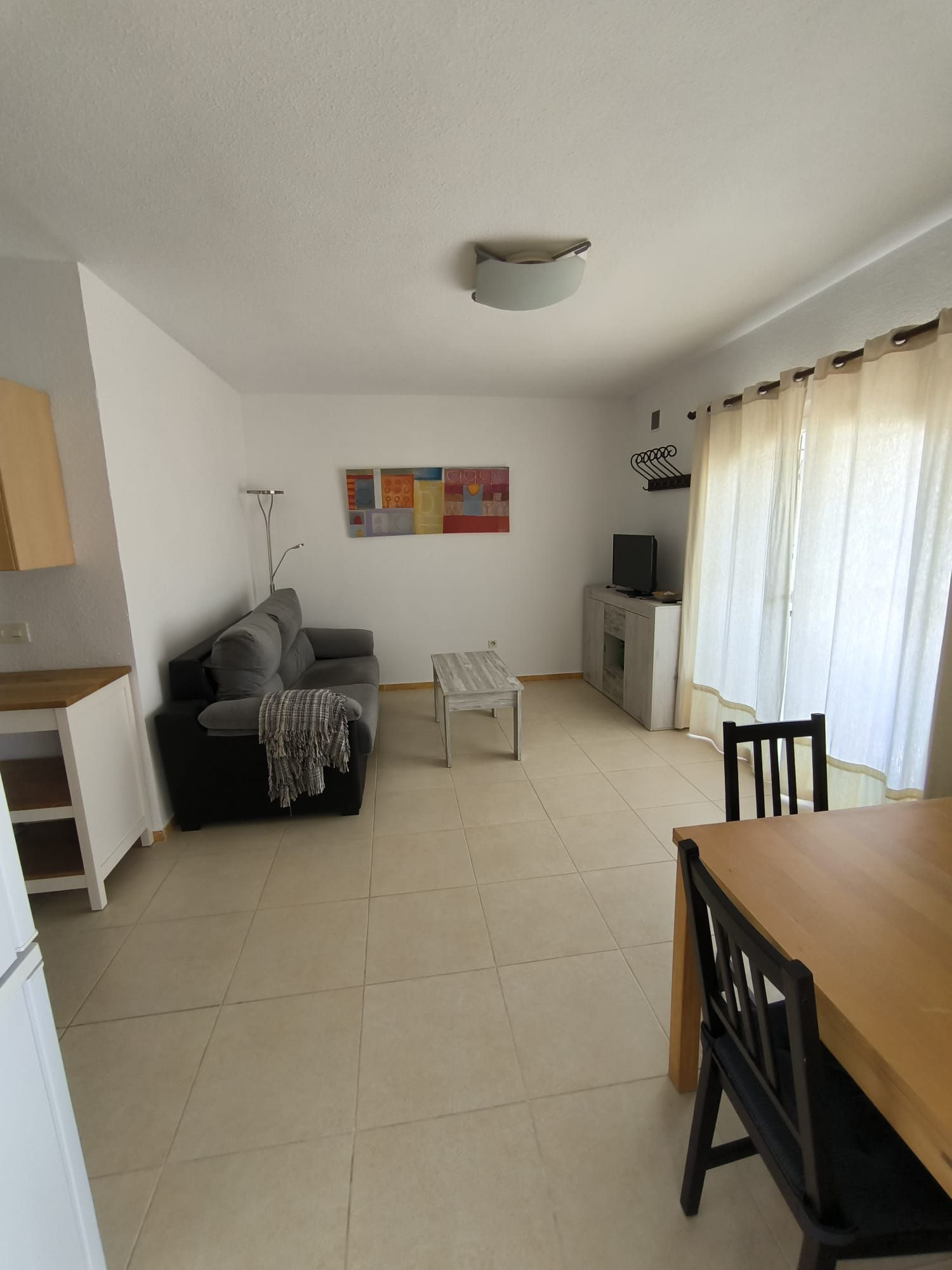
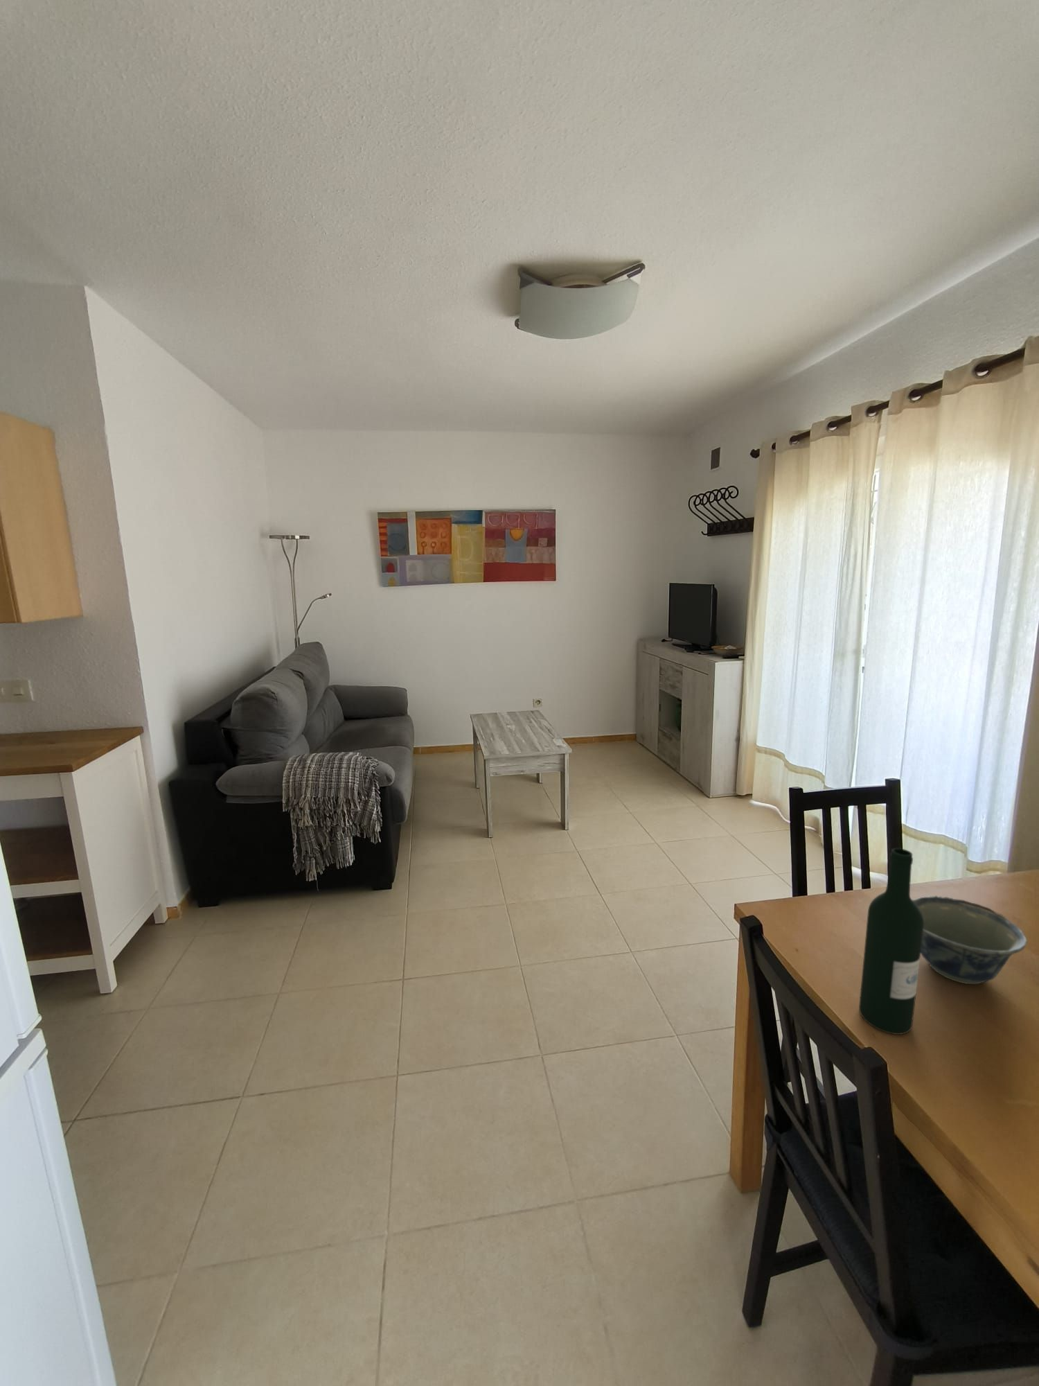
+ bowl (958, 945)
+ wine bottle (893, 937)
